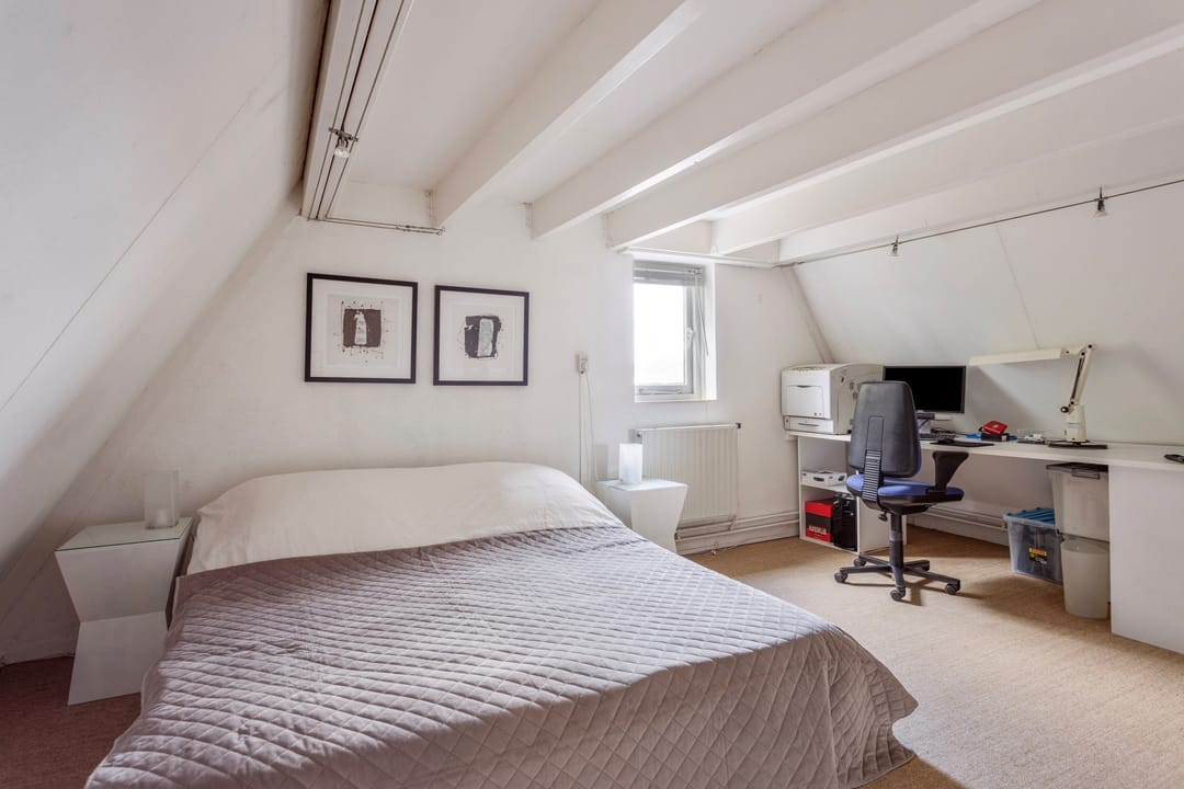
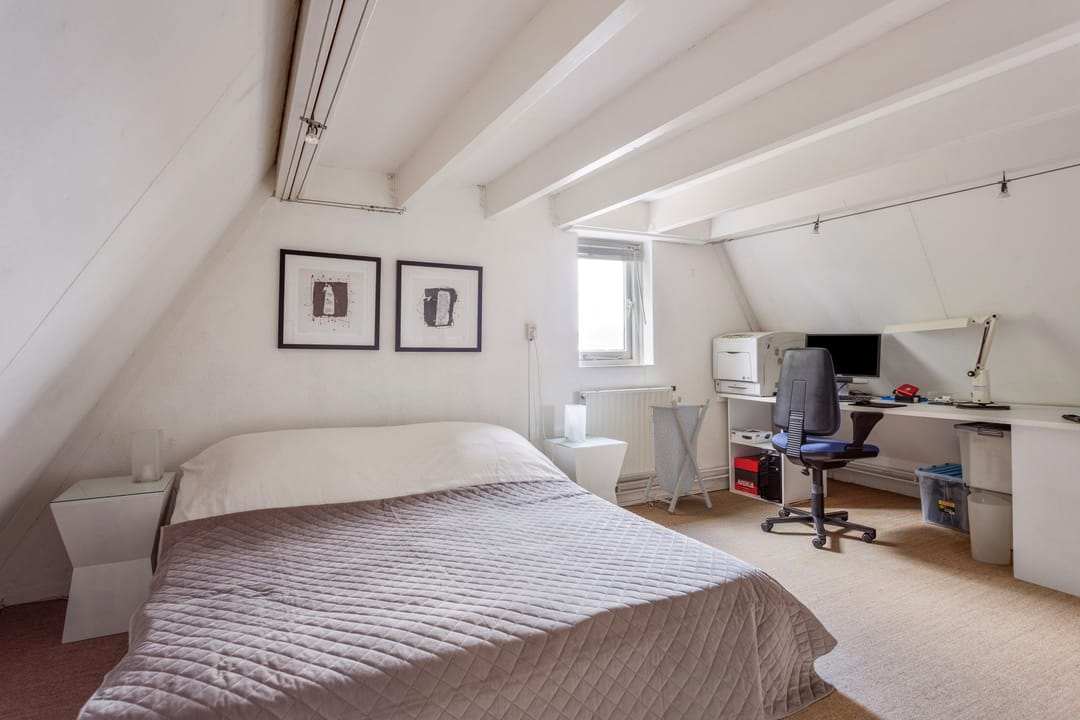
+ laundry hamper (675, 451)
